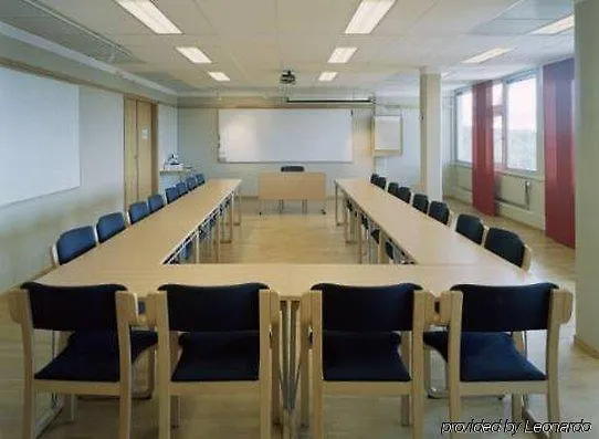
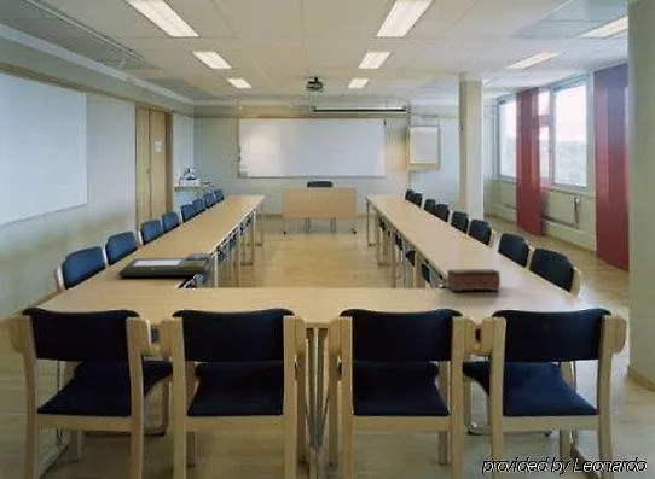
+ tissue box (473, 279)
+ document tray (167, 263)
